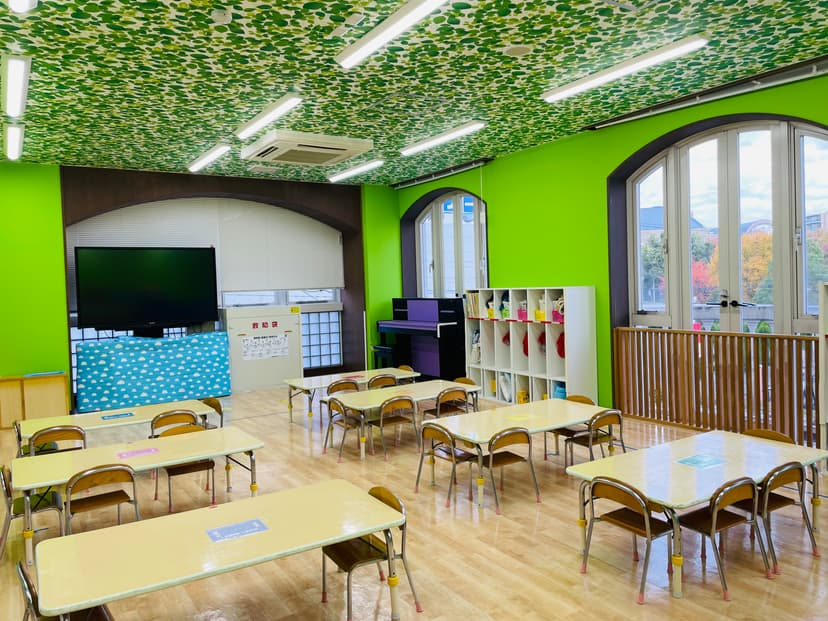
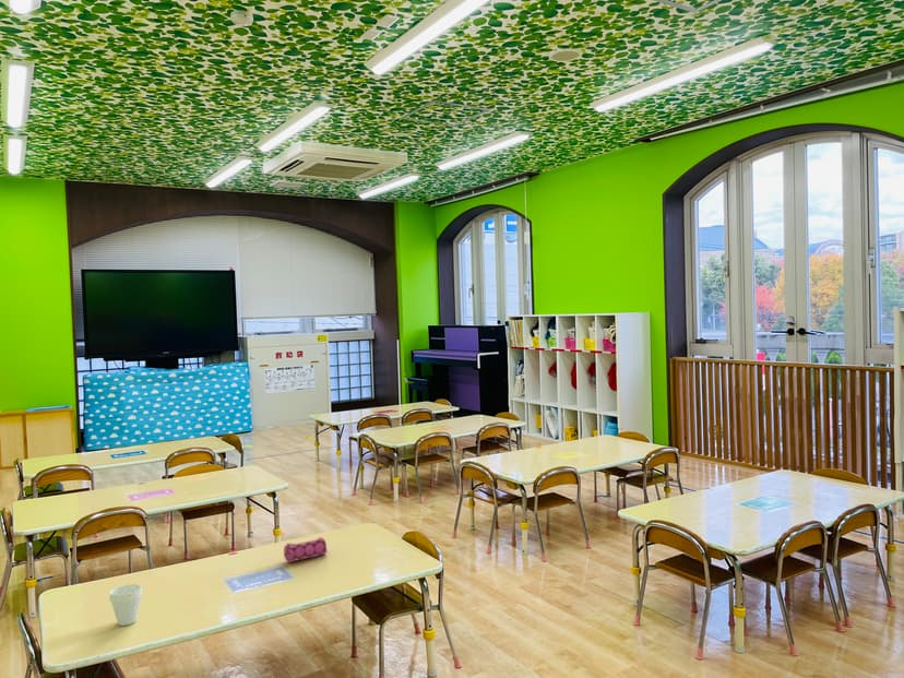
+ cup (126, 605)
+ pencil case (306, 548)
